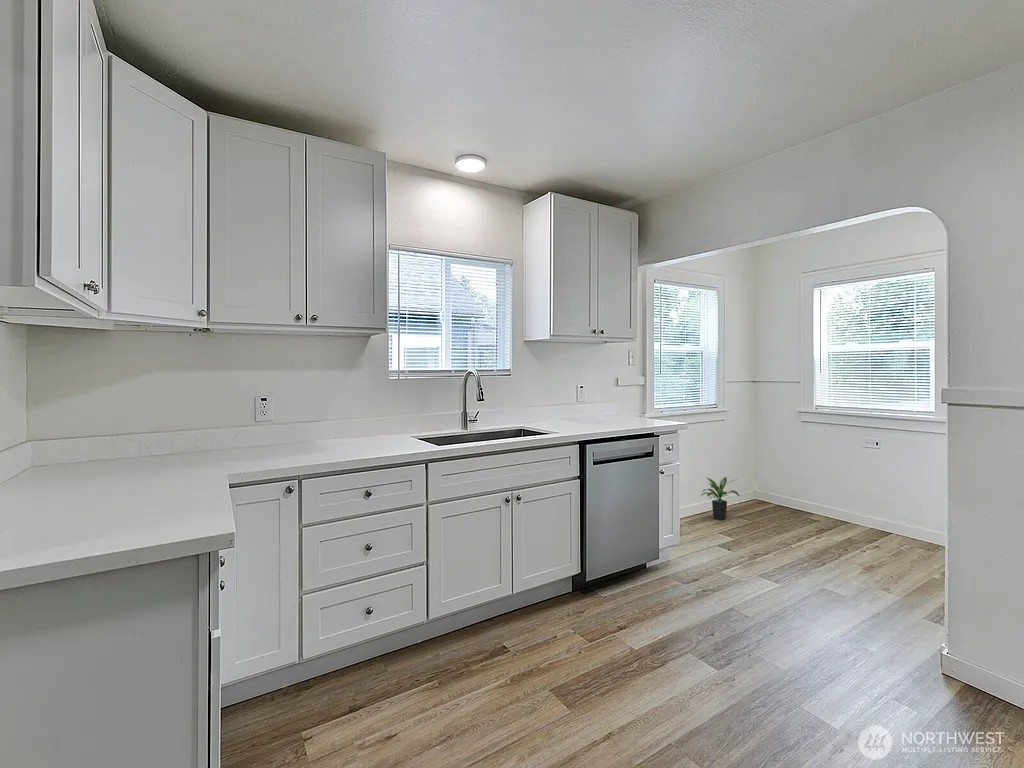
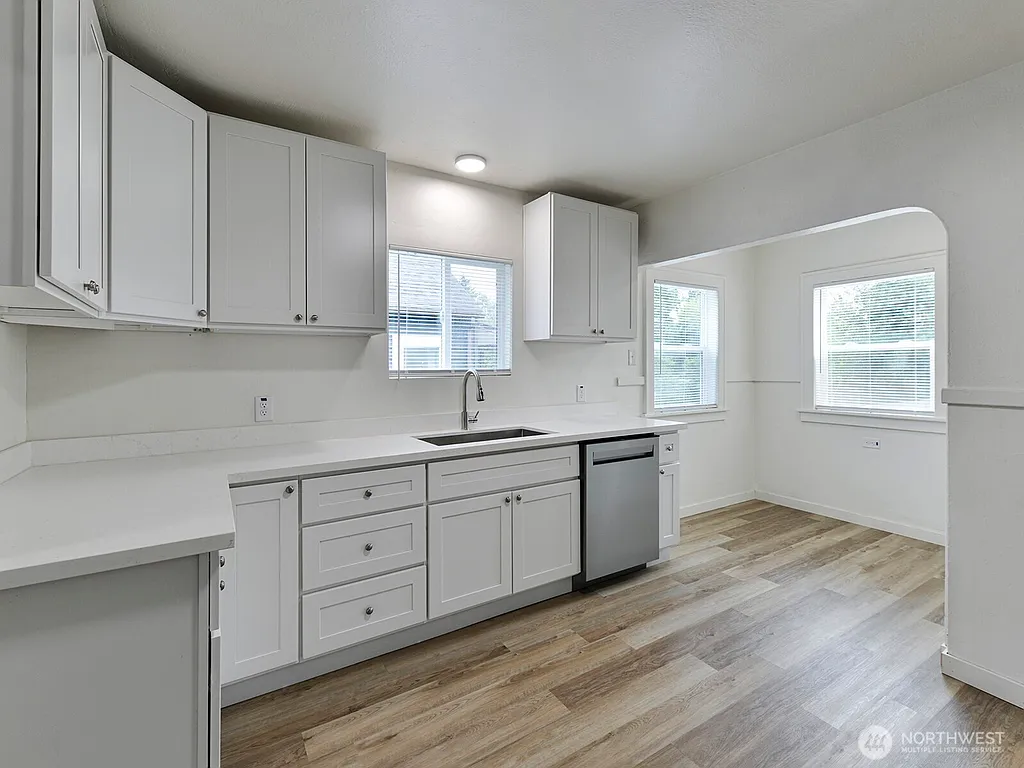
- potted plant (719, 498)
